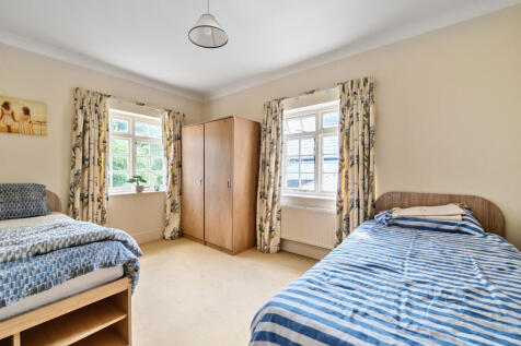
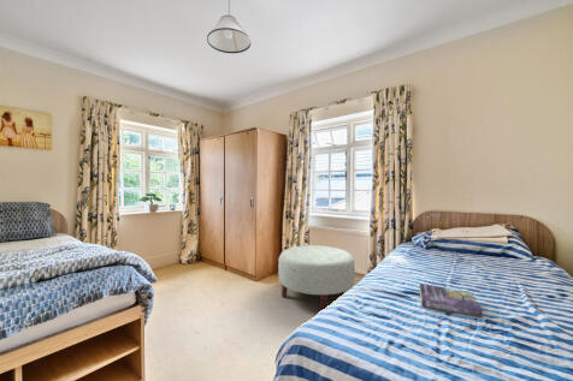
+ book (448, 298)
+ ottoman (315, 274)
